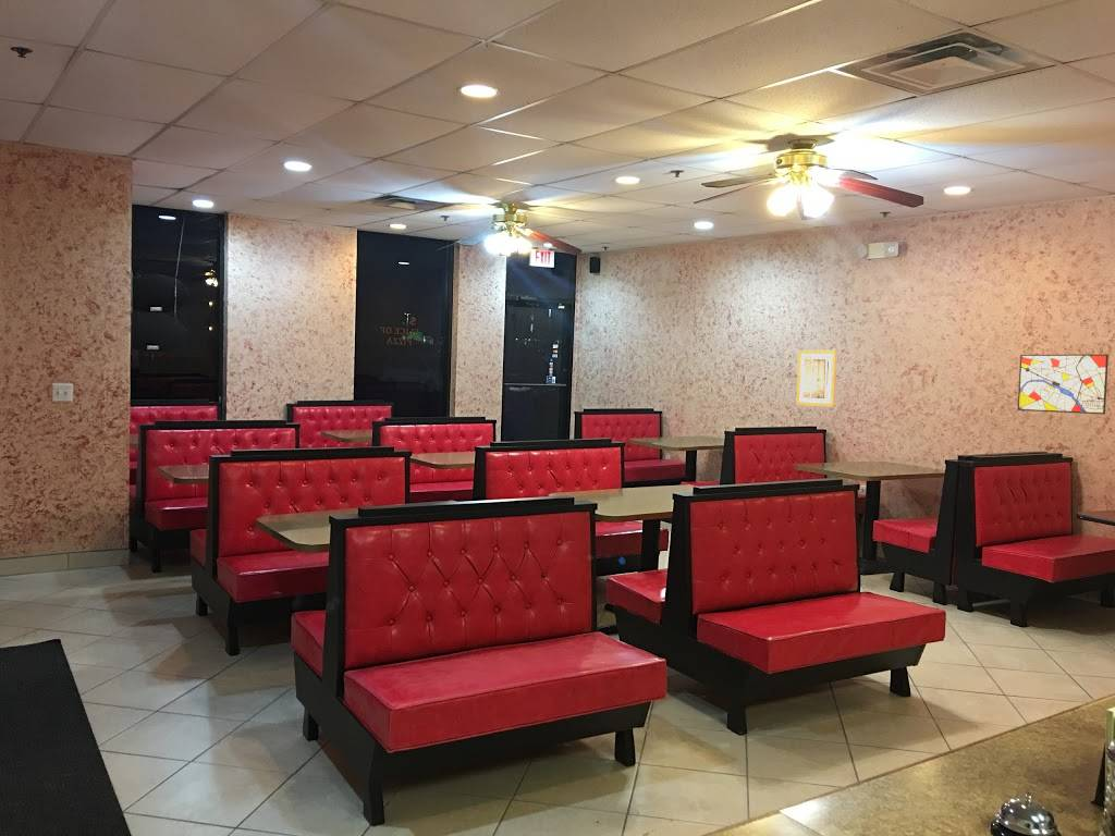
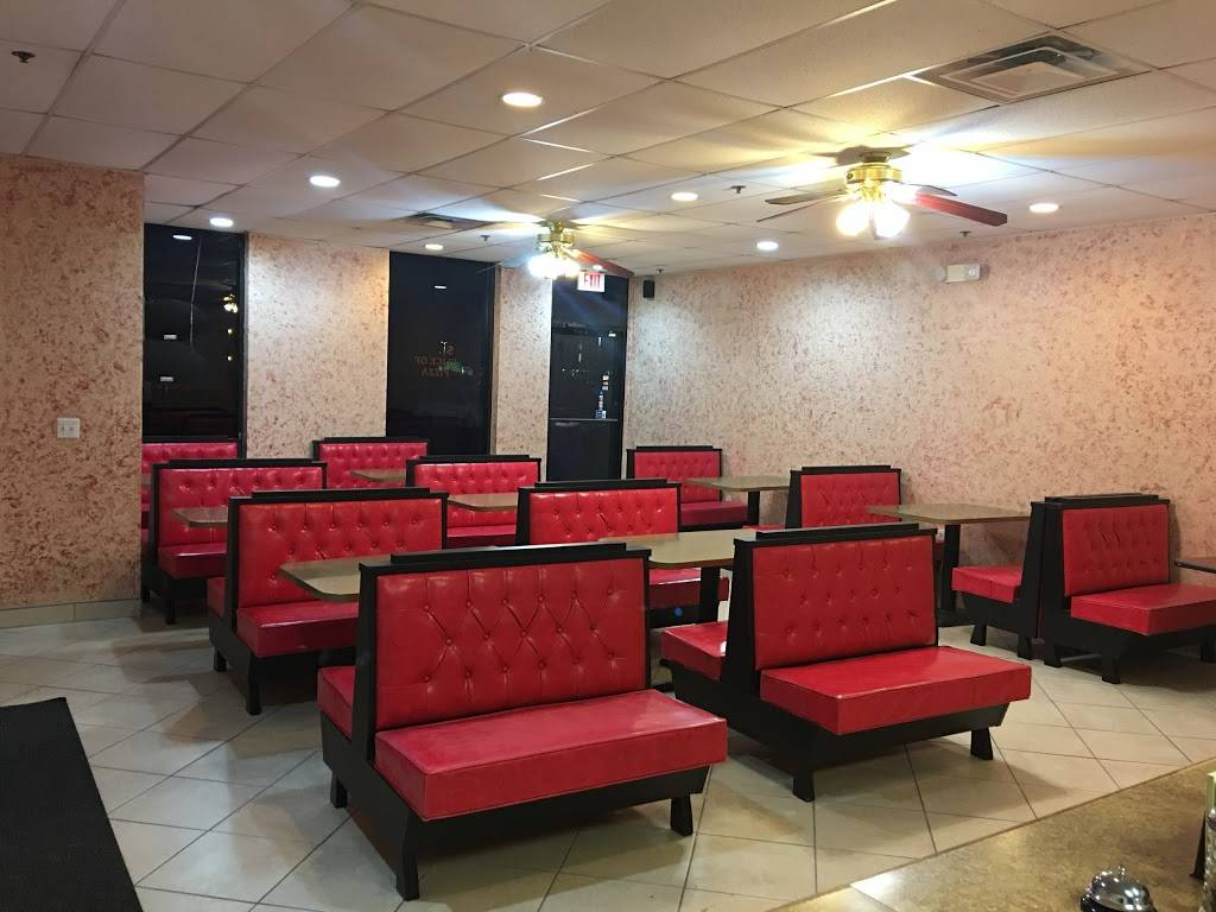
- wall art (1061, 383)
- wall art (816, 378)
